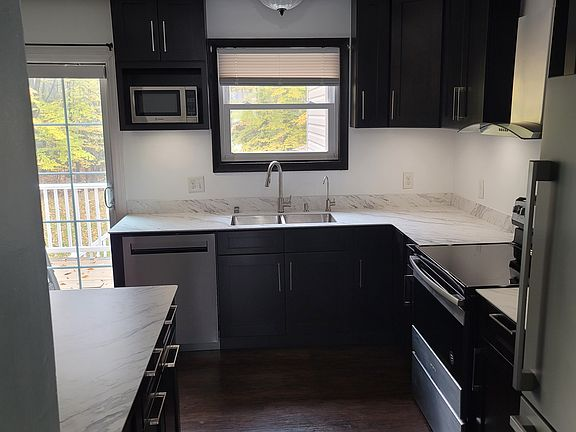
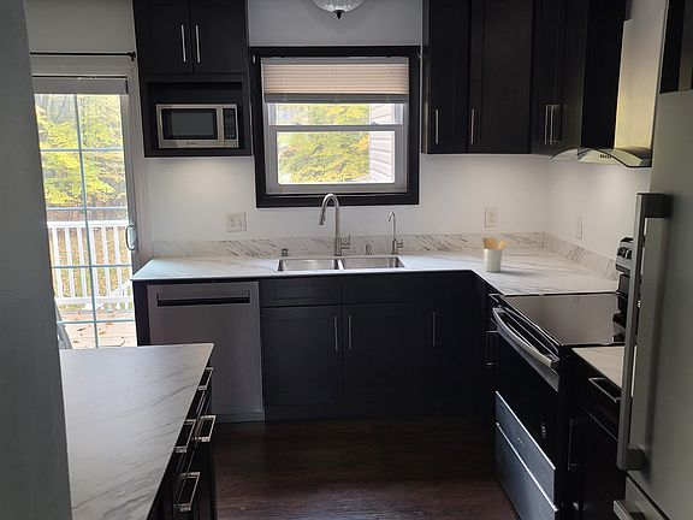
+ utensil holder (491, 253)
